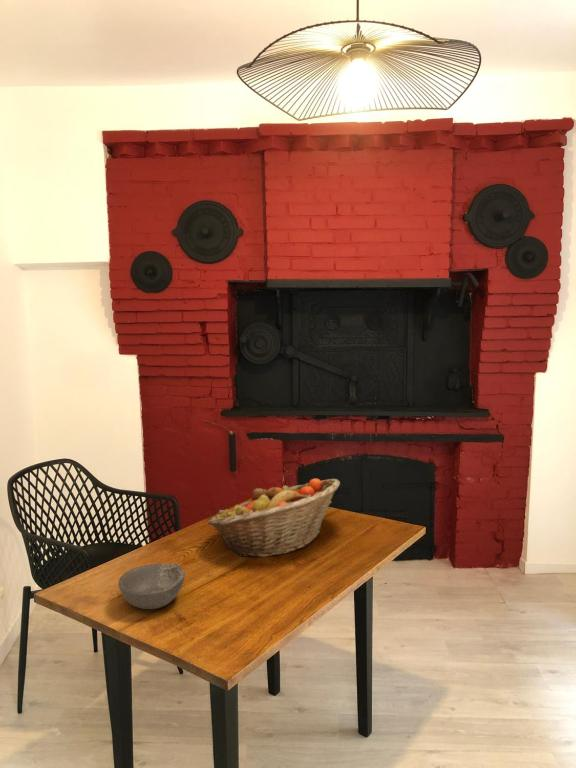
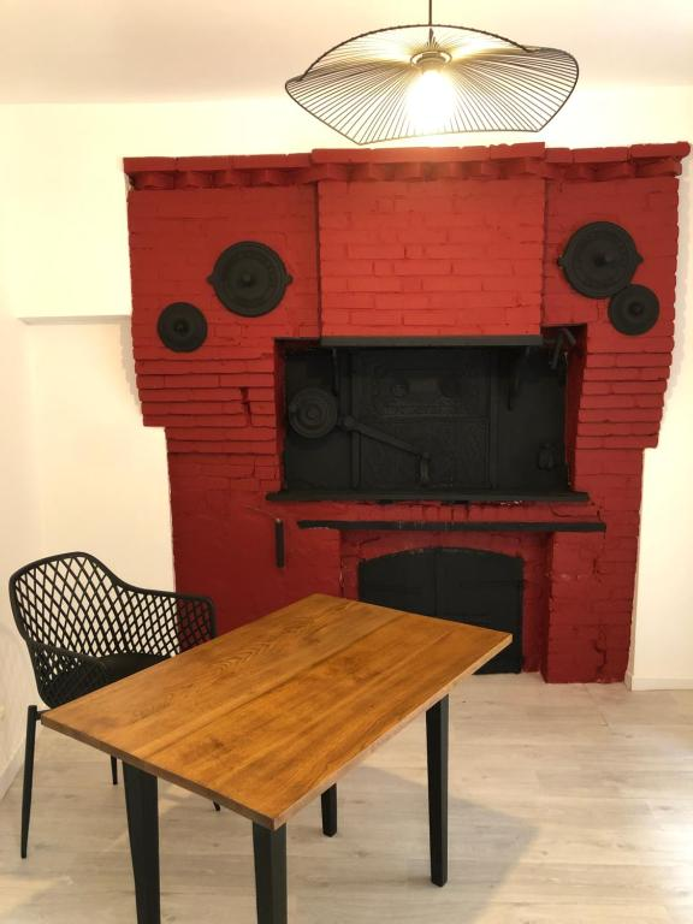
- fruit basket (276, 511)
- bowl (152, 588)
